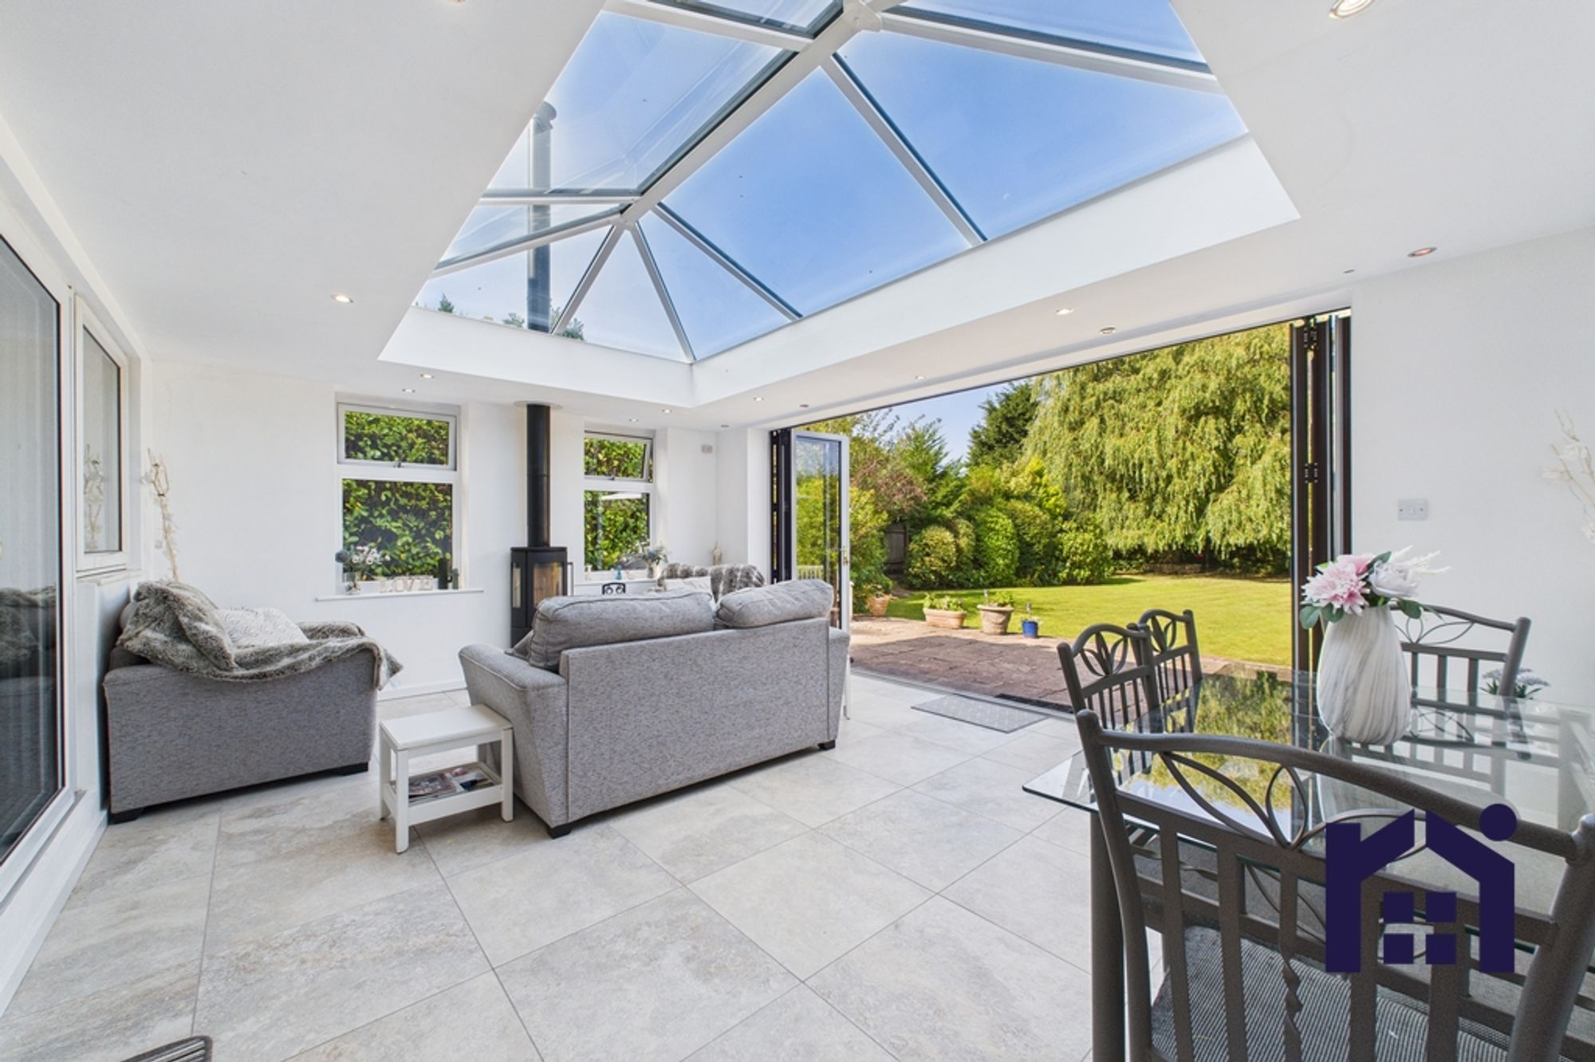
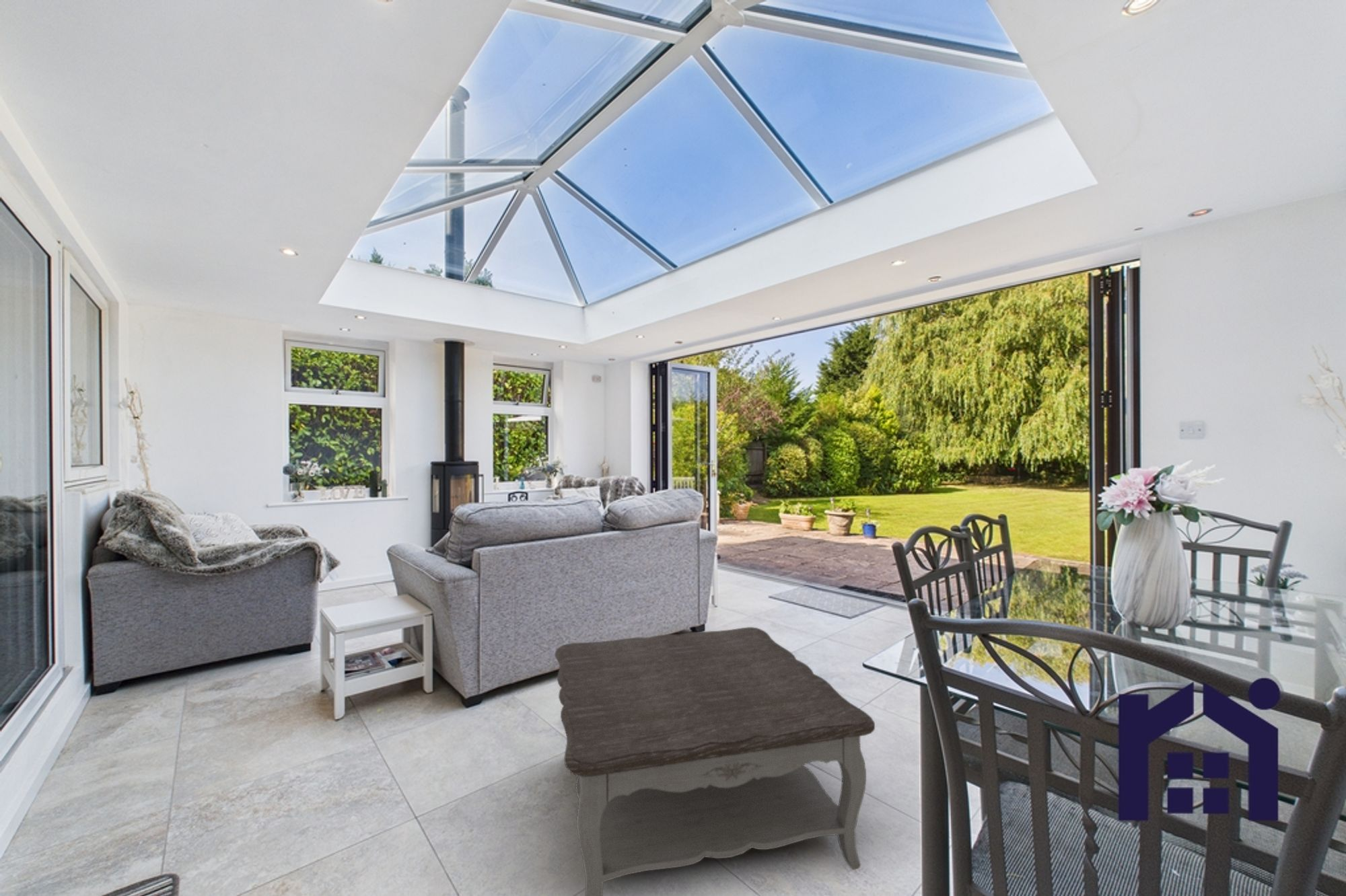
+ coffee table (691, 739)
